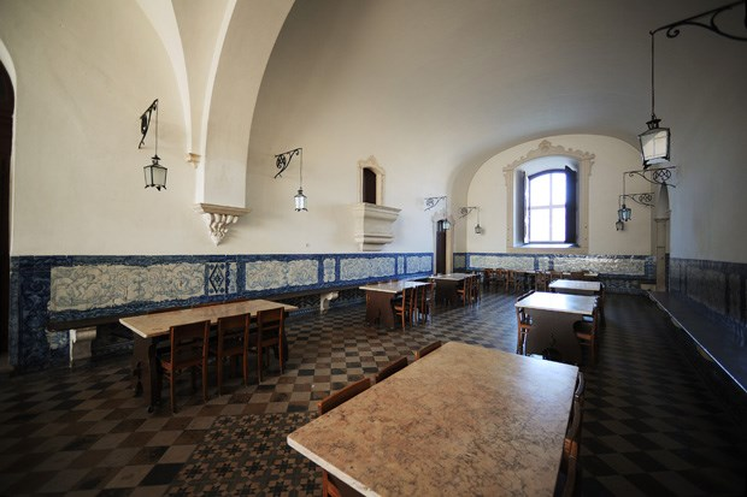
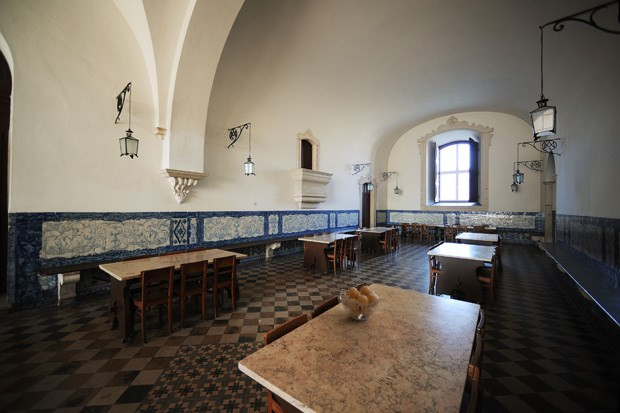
+ fruit basket (359, 302)
